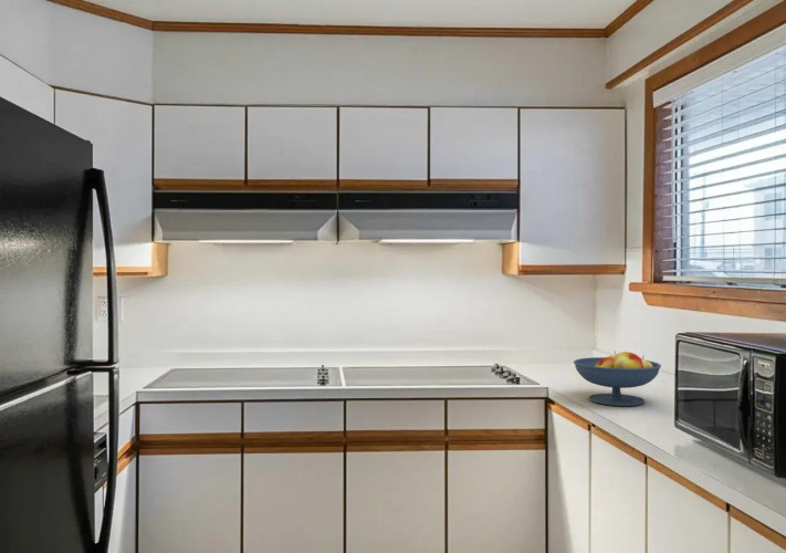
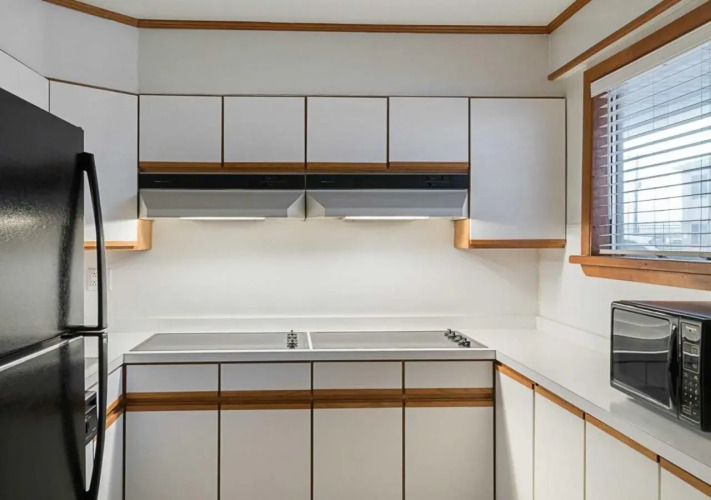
- fruit bowl (616, 375)
